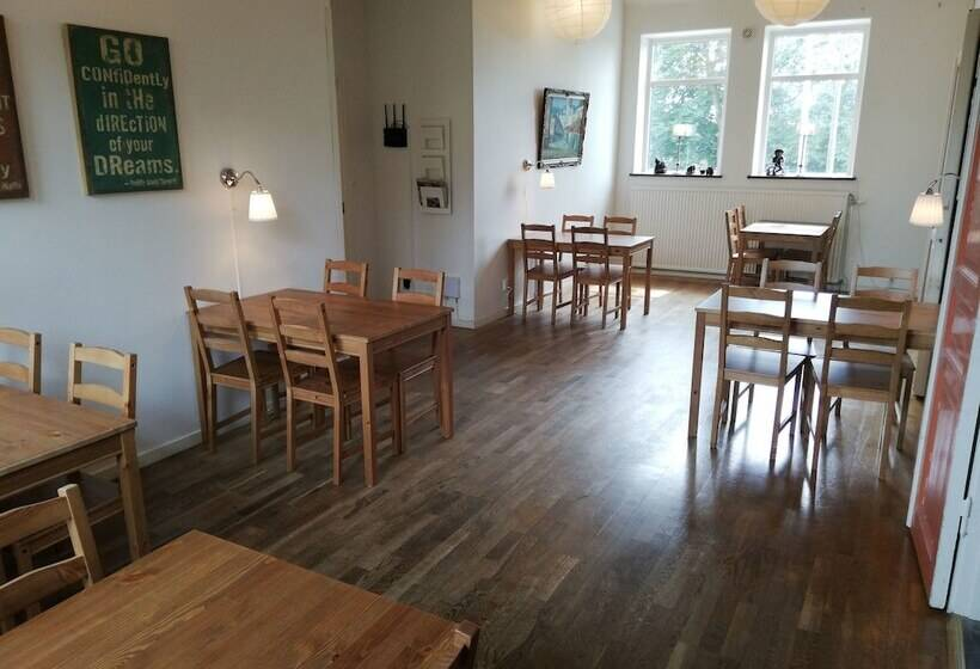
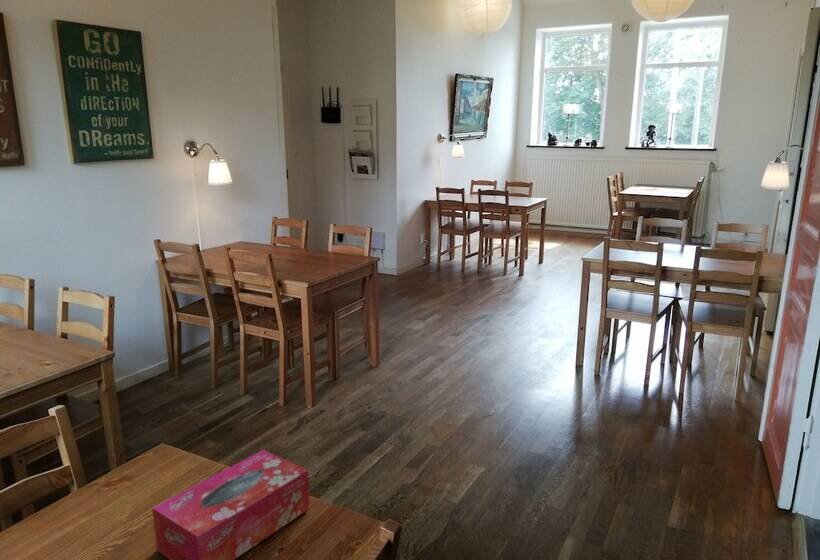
+ tissue box (235, 508)
